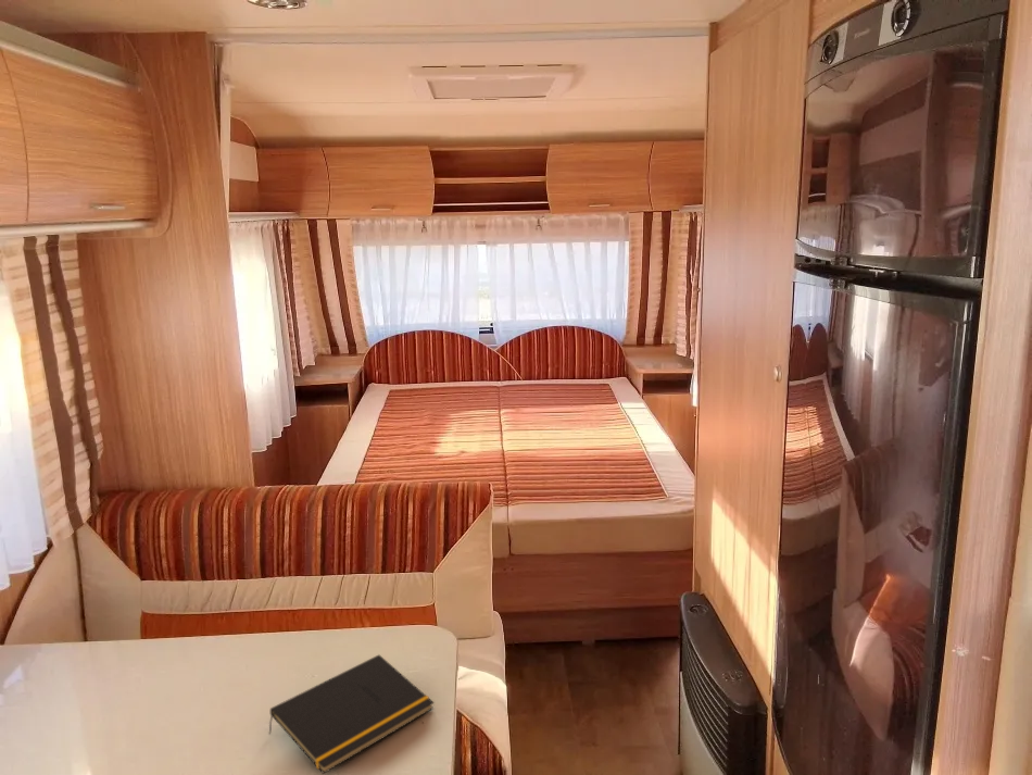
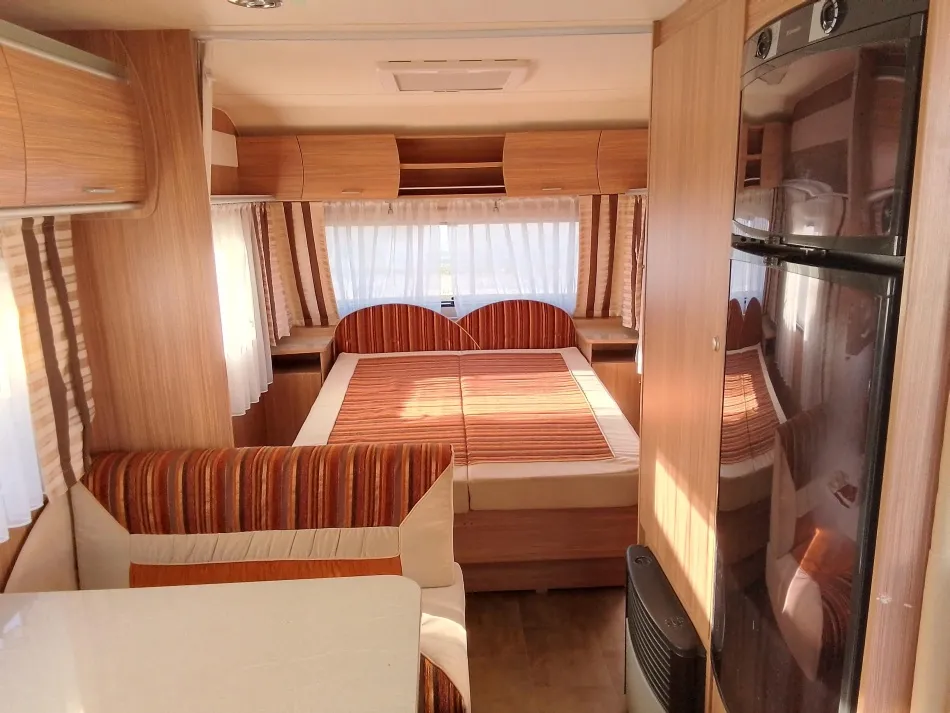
- notepad (353, 708)
